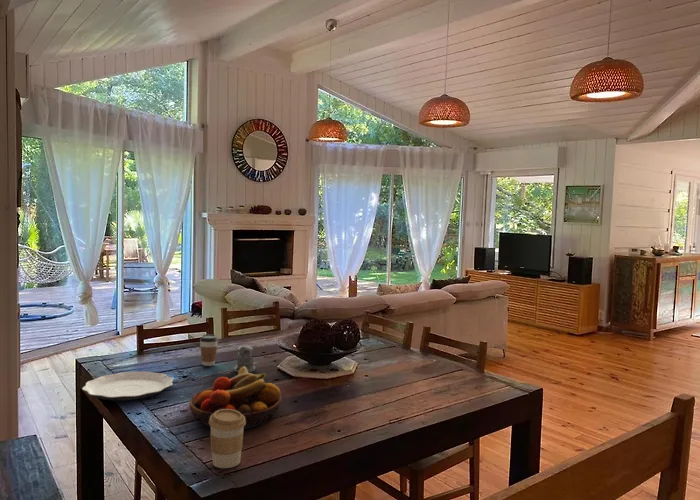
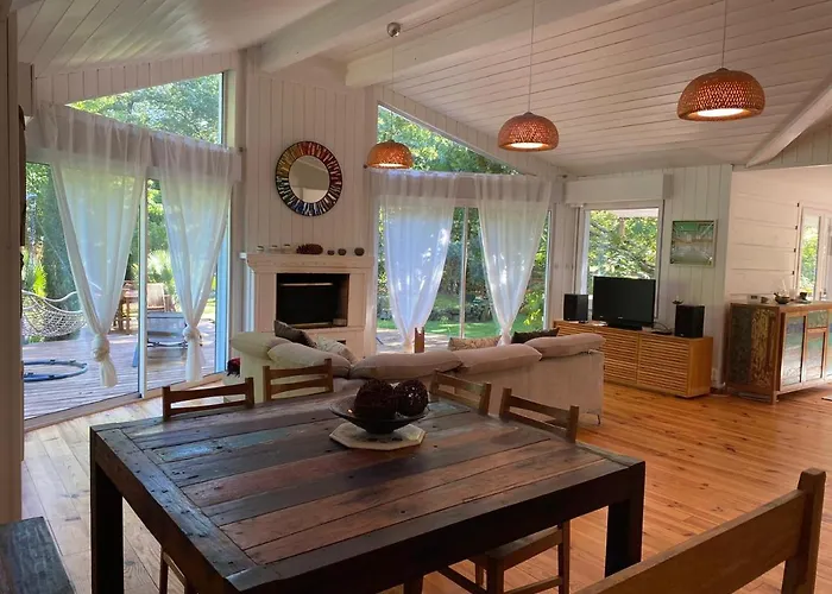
- fruit bowl (235, 394)
- coffee cup (227, 437)
- coffee cup (208, 350)
- plate (129, 386)
- pepper shaker (246, 357)
